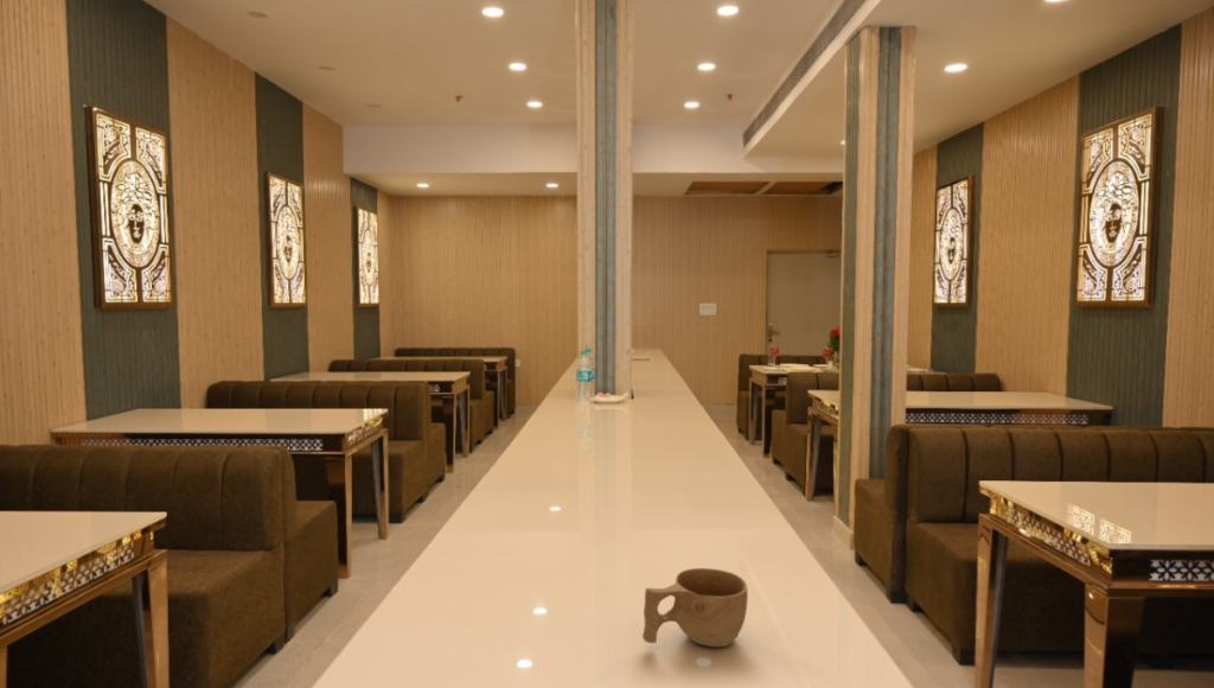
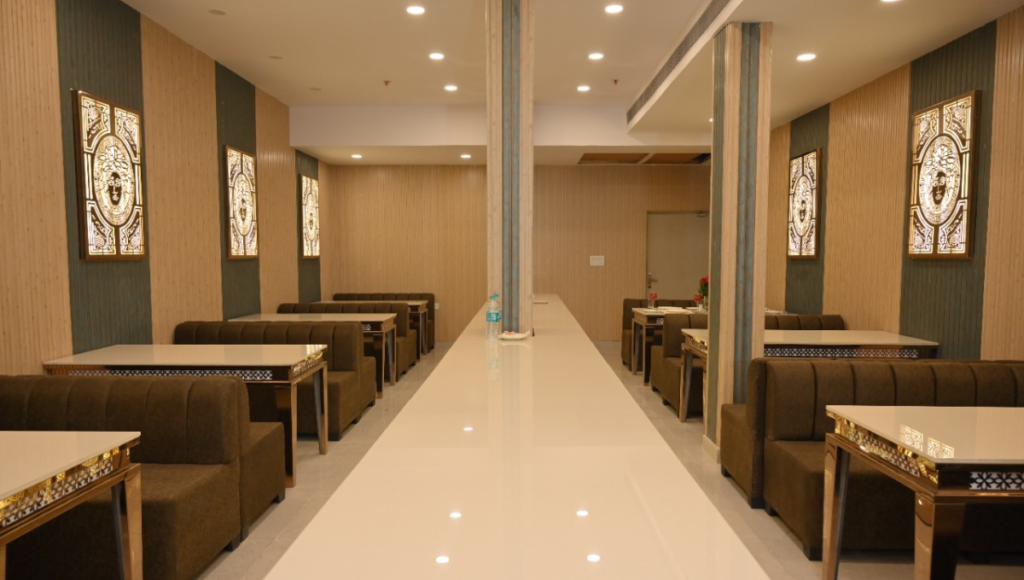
- cup (694, 610)
